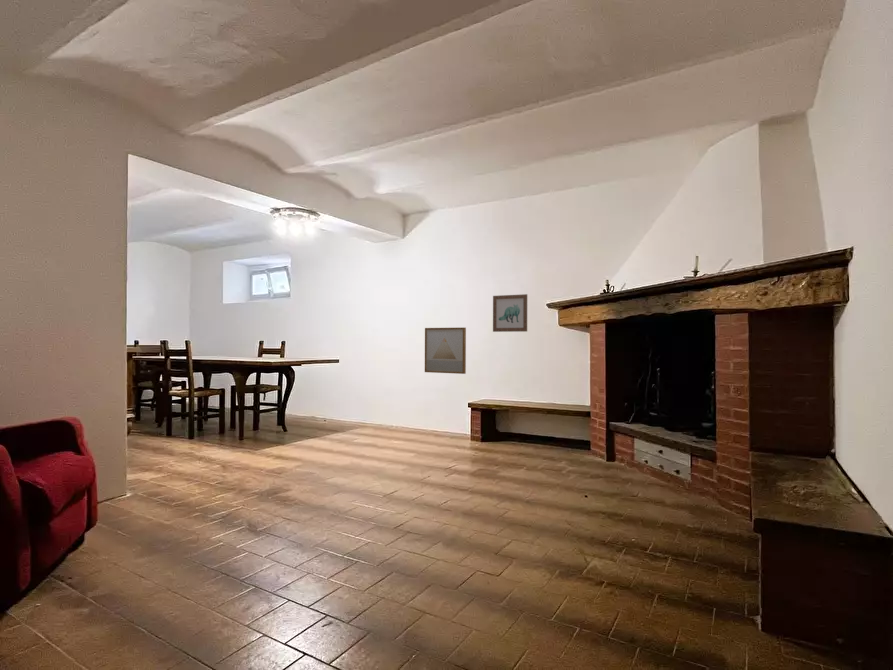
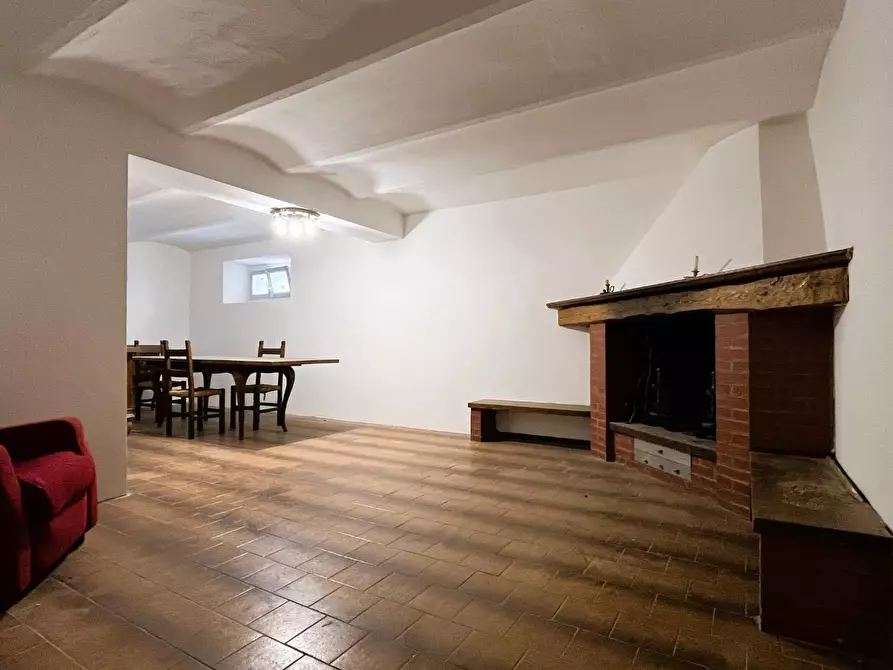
- wall art (444, 350)
- wall art (509, 313)
